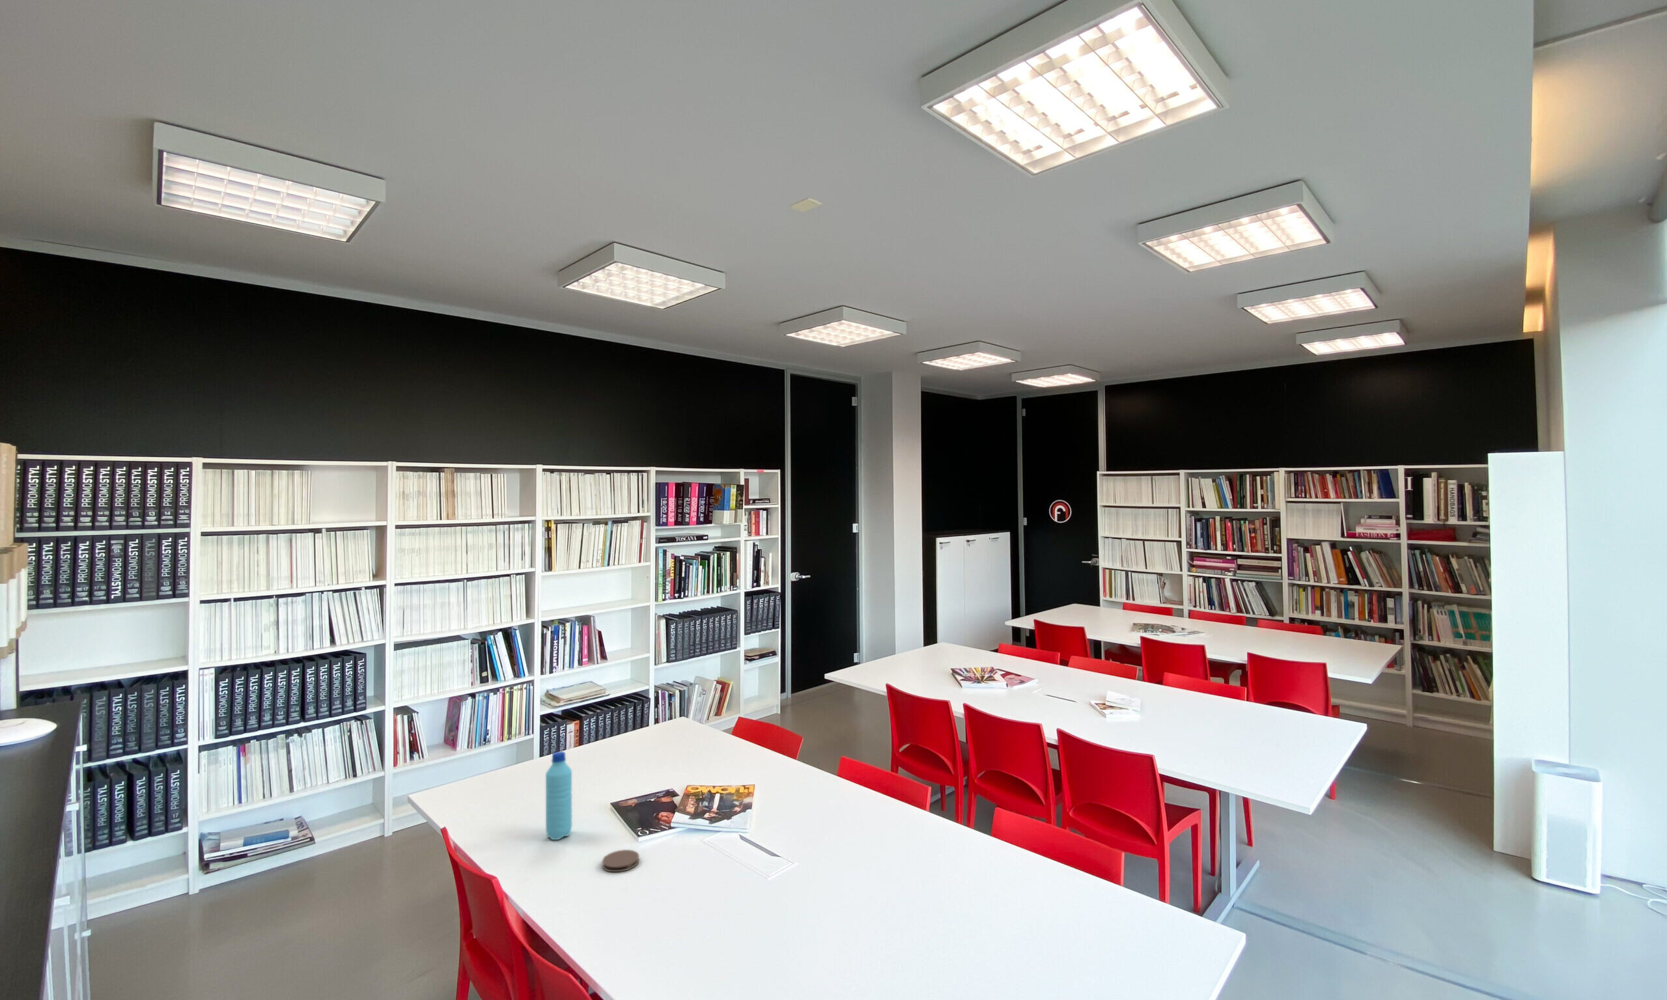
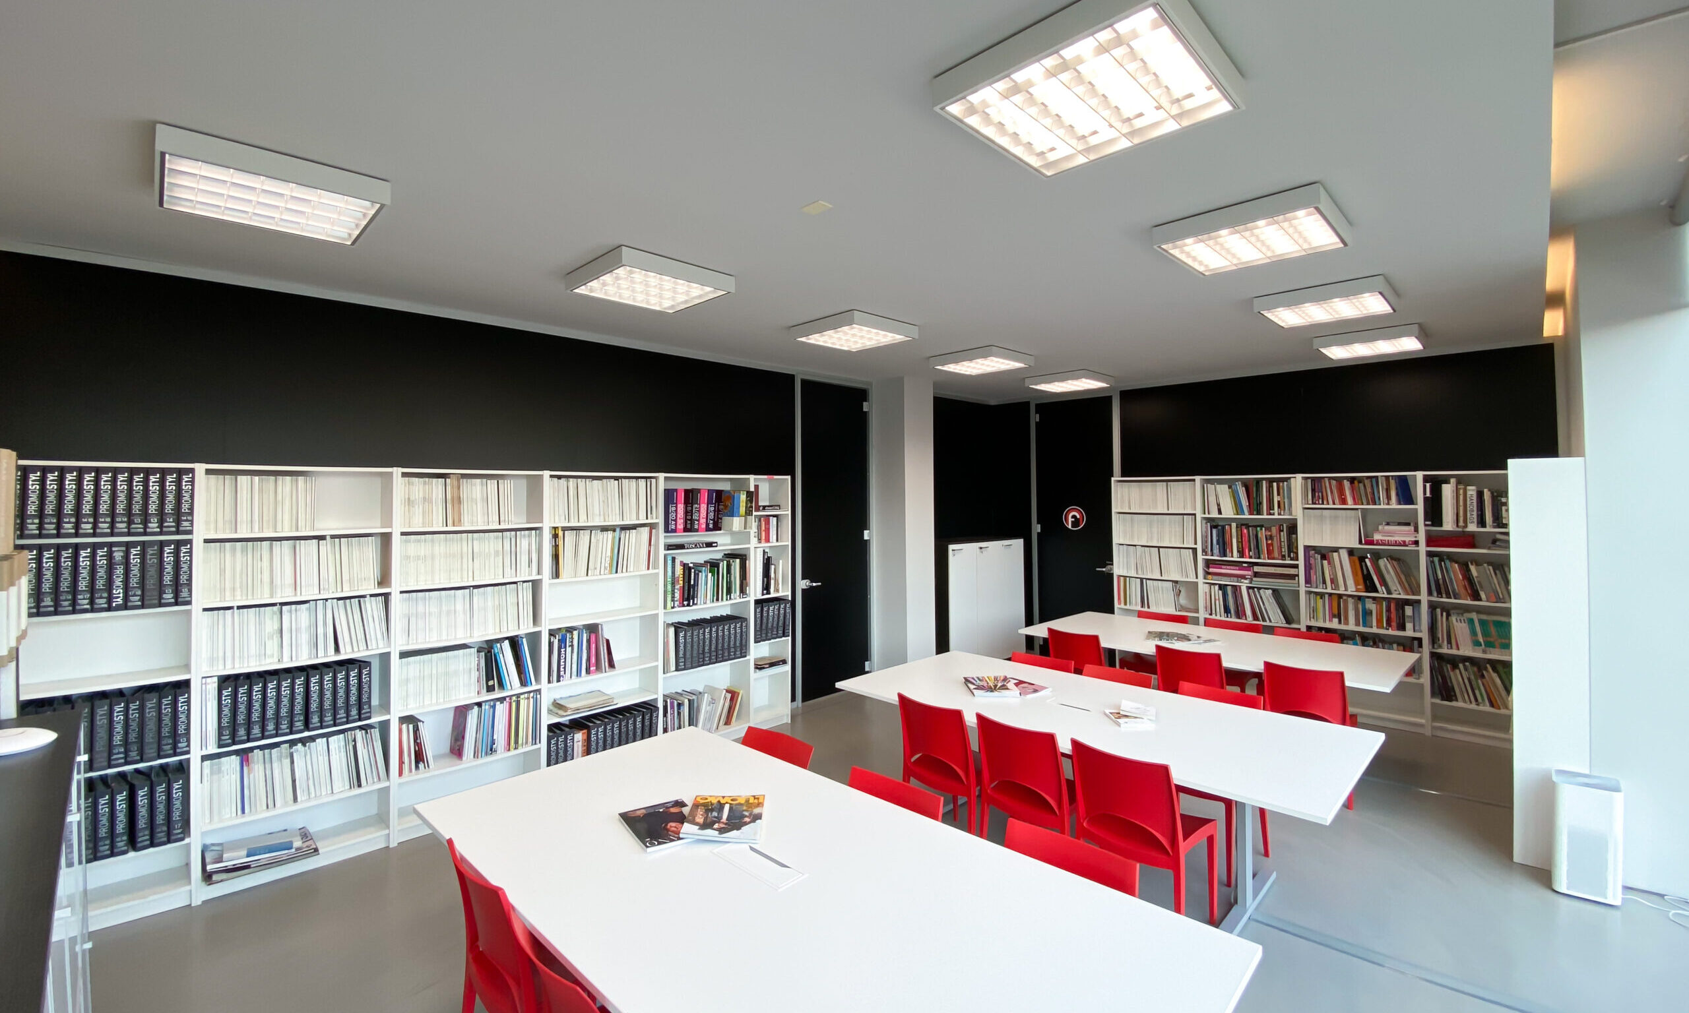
- water bottle (558, 794)
- coaster (620, 860)
